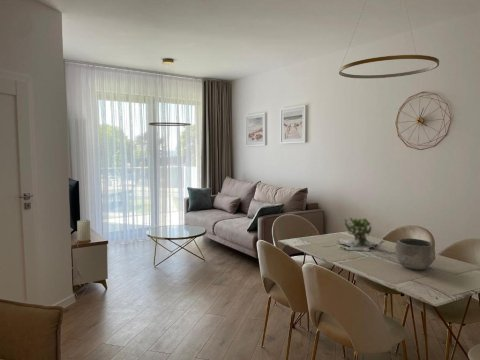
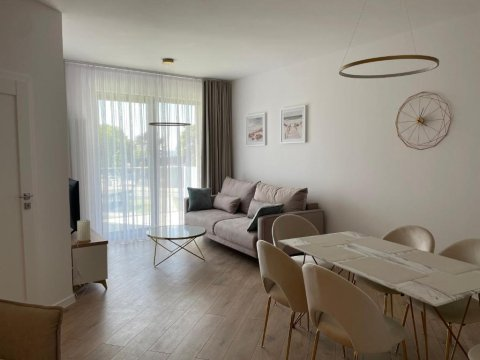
- plant (360, 231)
- bowl (414, 254)
